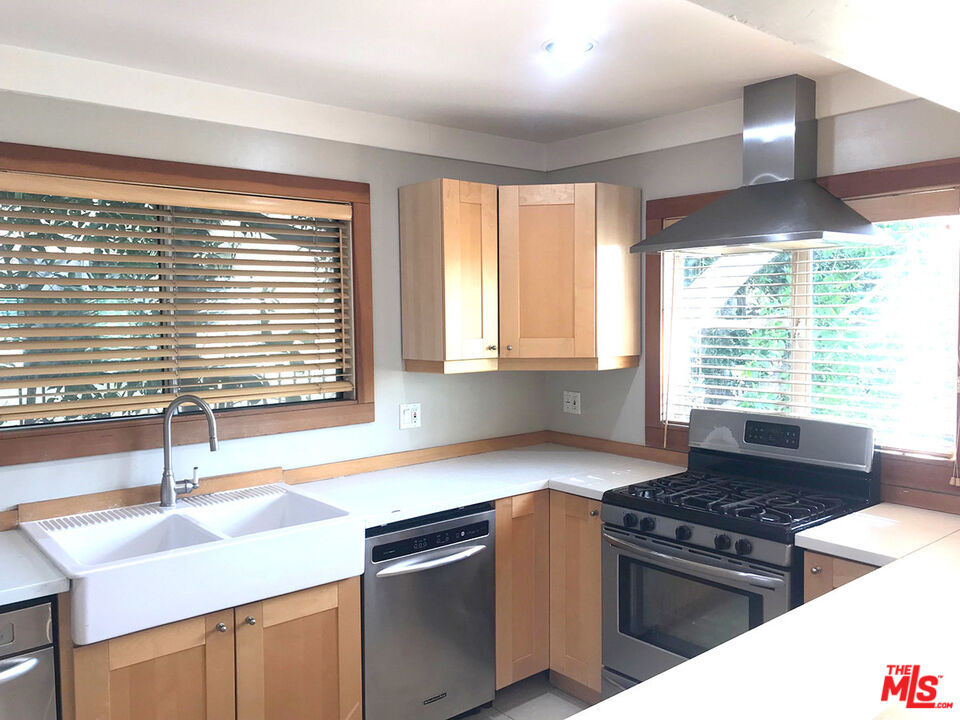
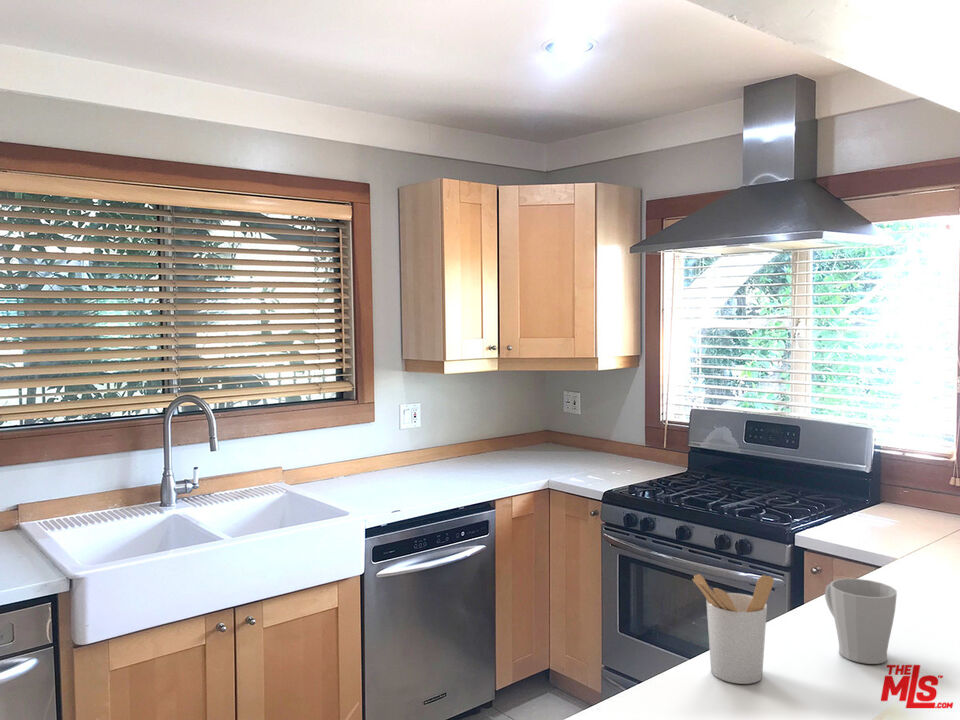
+ mug (855, 618)
+ utensil holder (728, 624)
